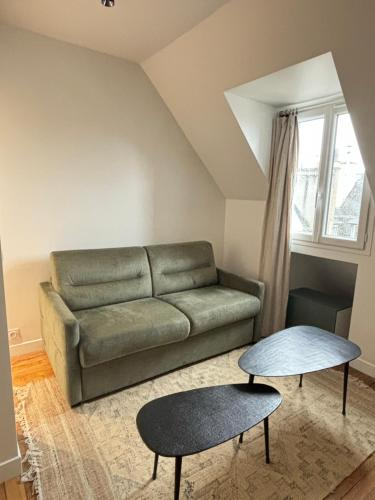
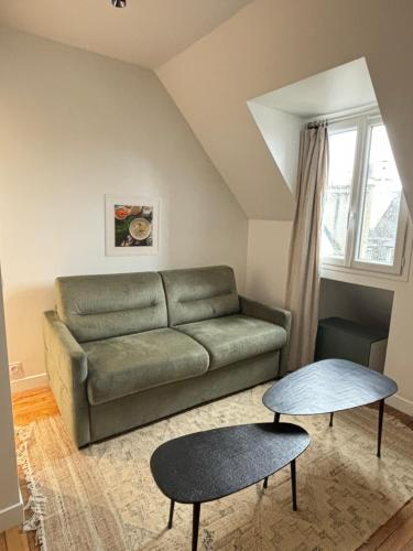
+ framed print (133, 226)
